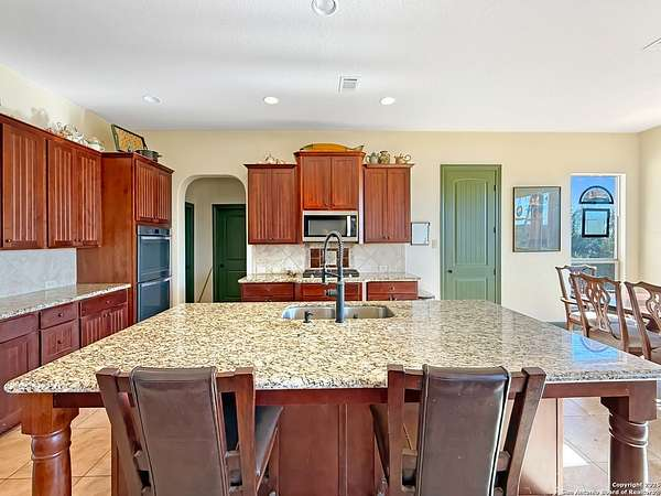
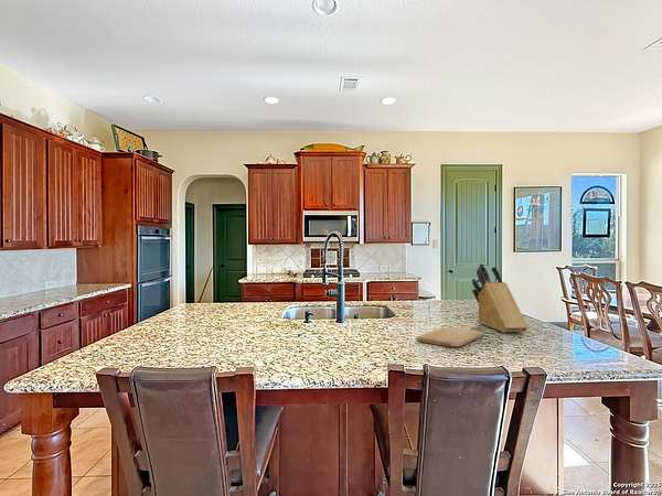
+ chopping board (456, 333)
+ knife block (496, 295)
